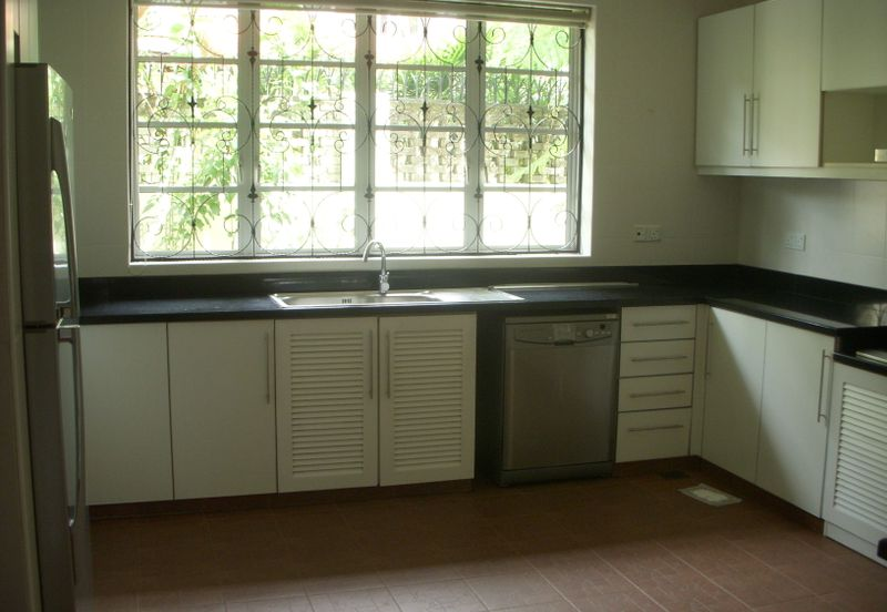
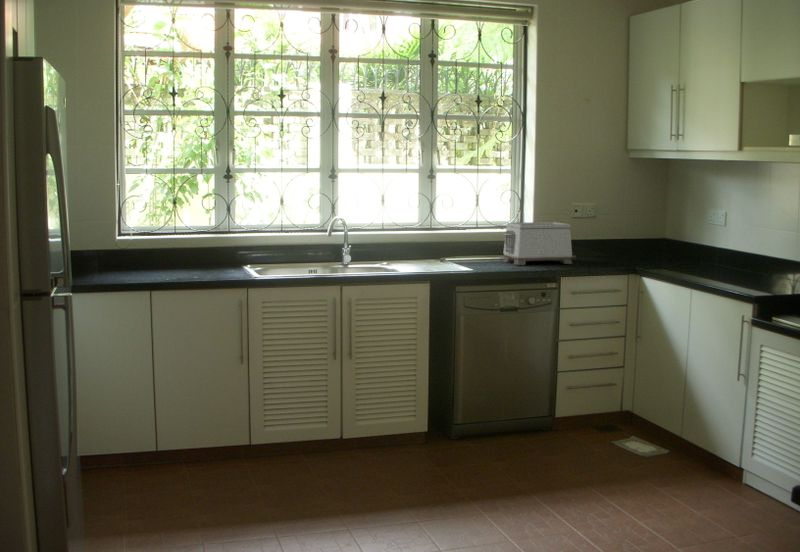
+ toaster (535, 243)
